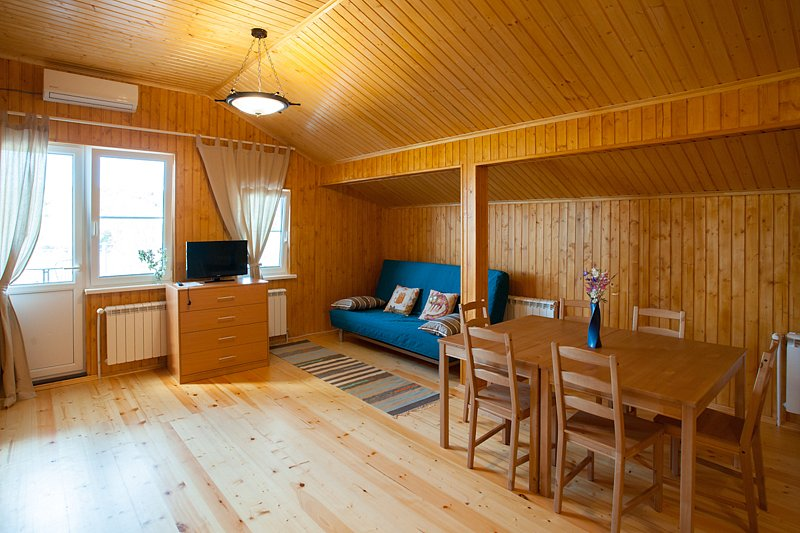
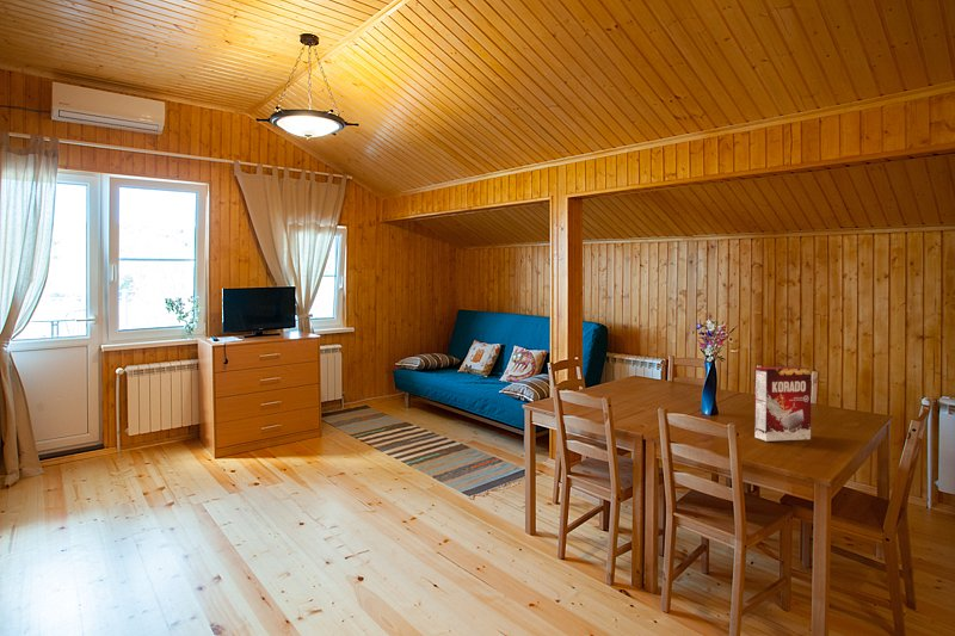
+ cereal box (782, 402)
